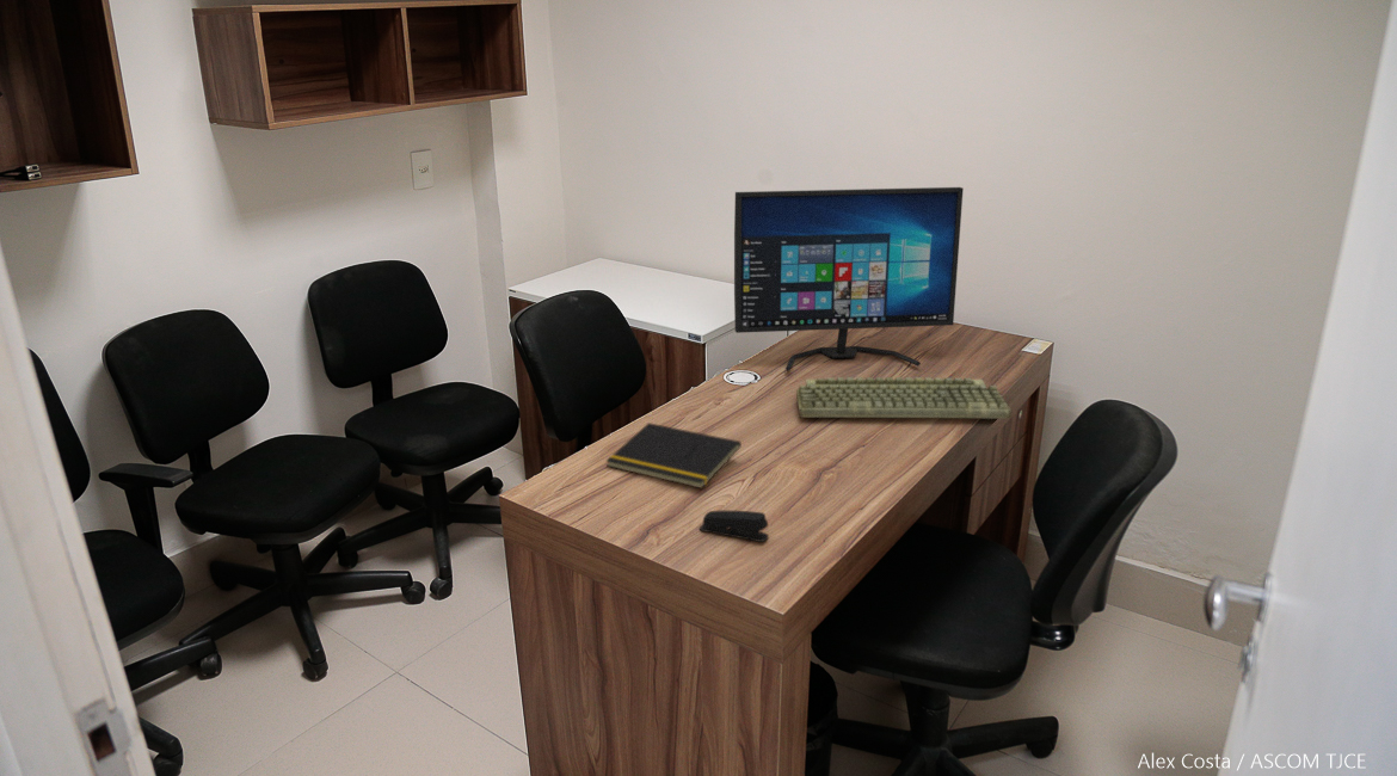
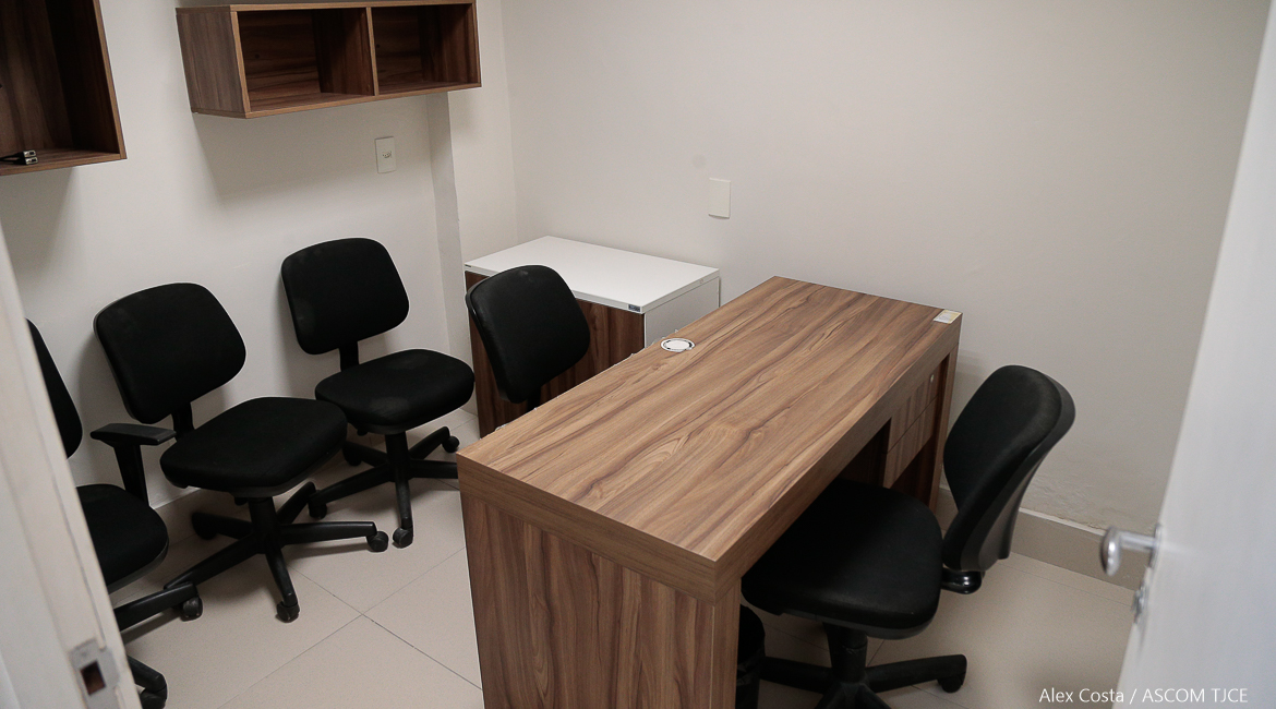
- stapler (733, 521)
- notepad (673, 454)
- computer keyboard (899, 398)
- computer monitor (845, 277)
